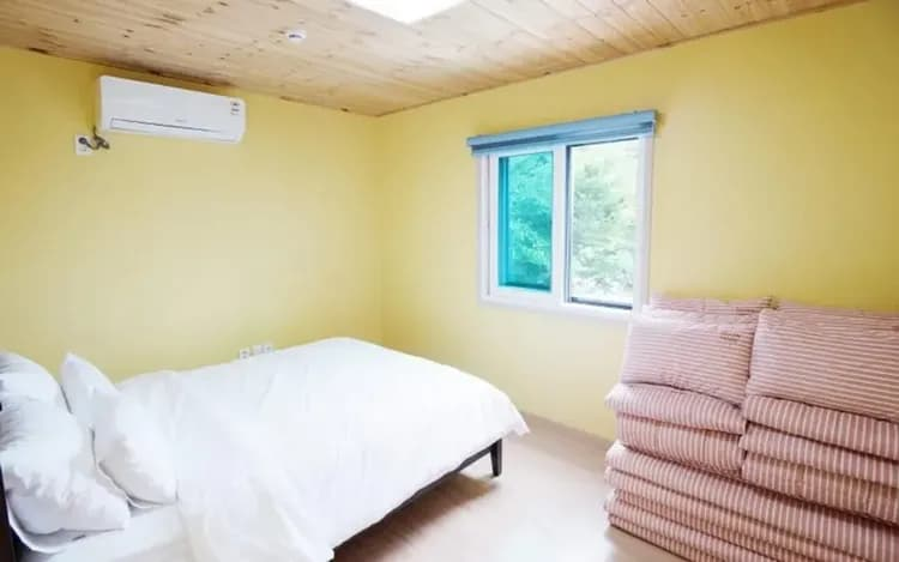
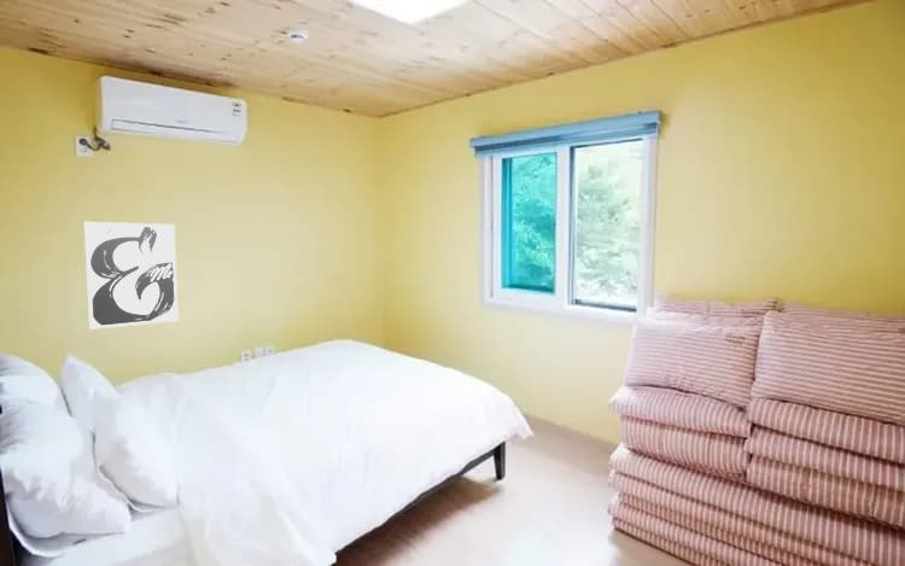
+ wall art (134, 274)
